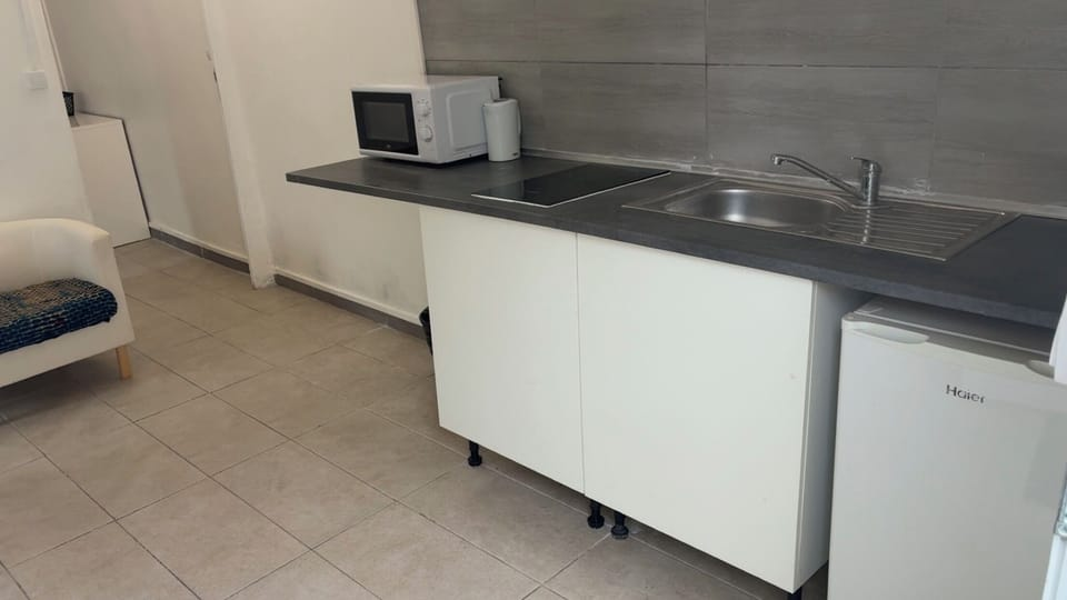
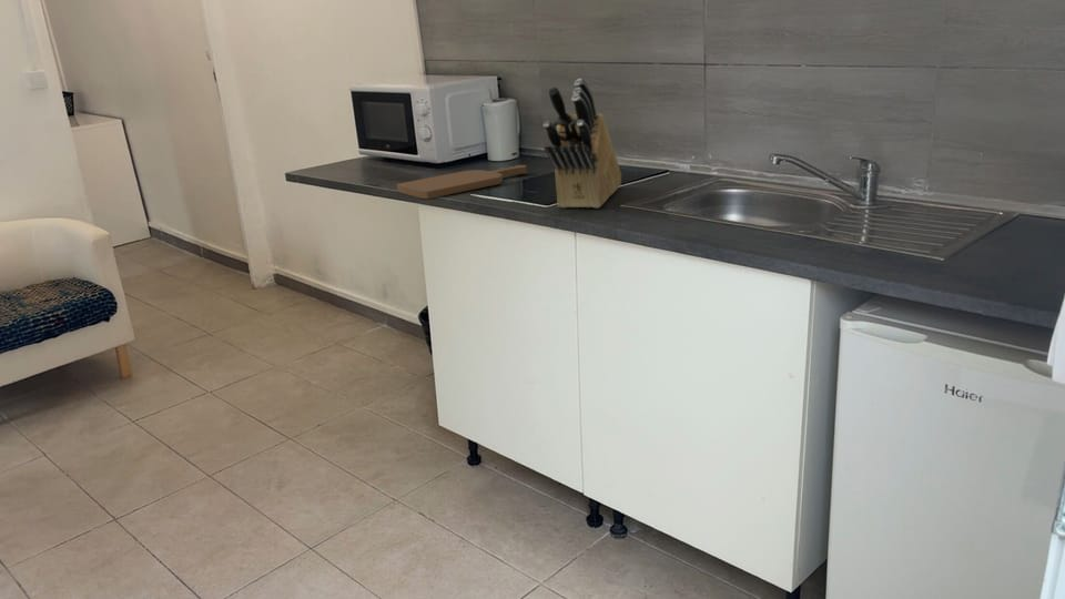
+ cutting board (470, 180)
+ knife block (584, 139)
